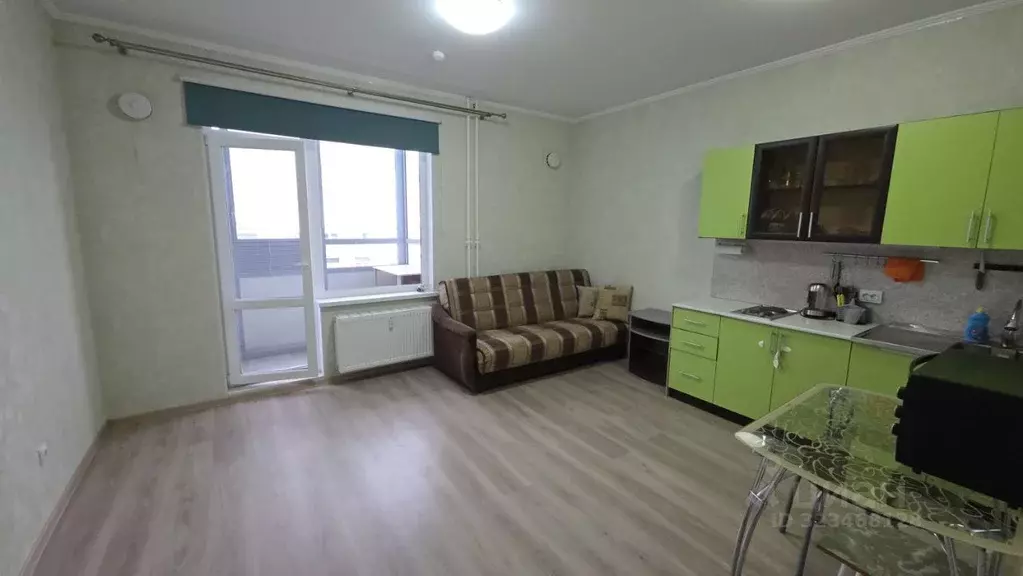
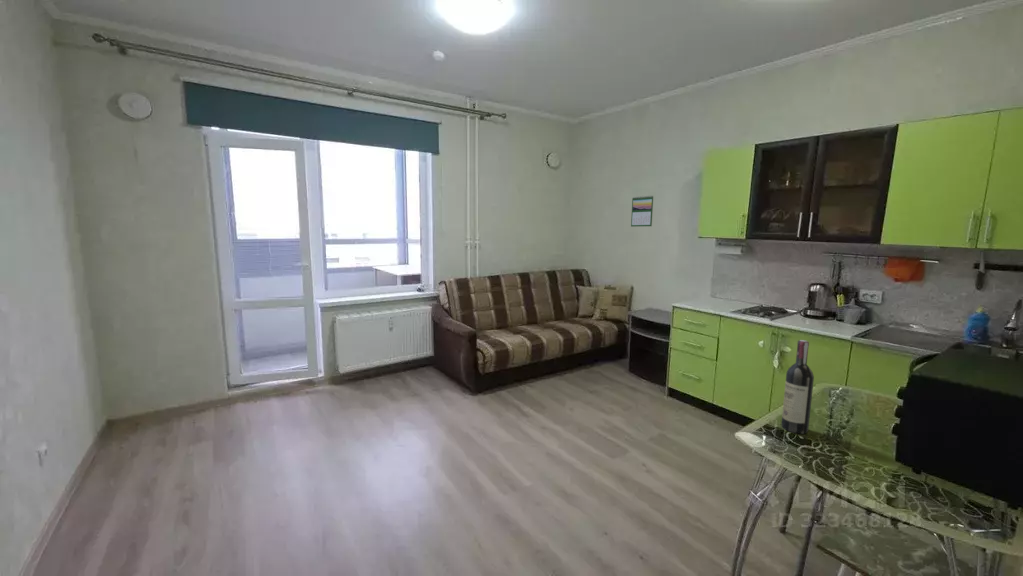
+ calendar (641, 211)
+ wine bottle (798, 385)
